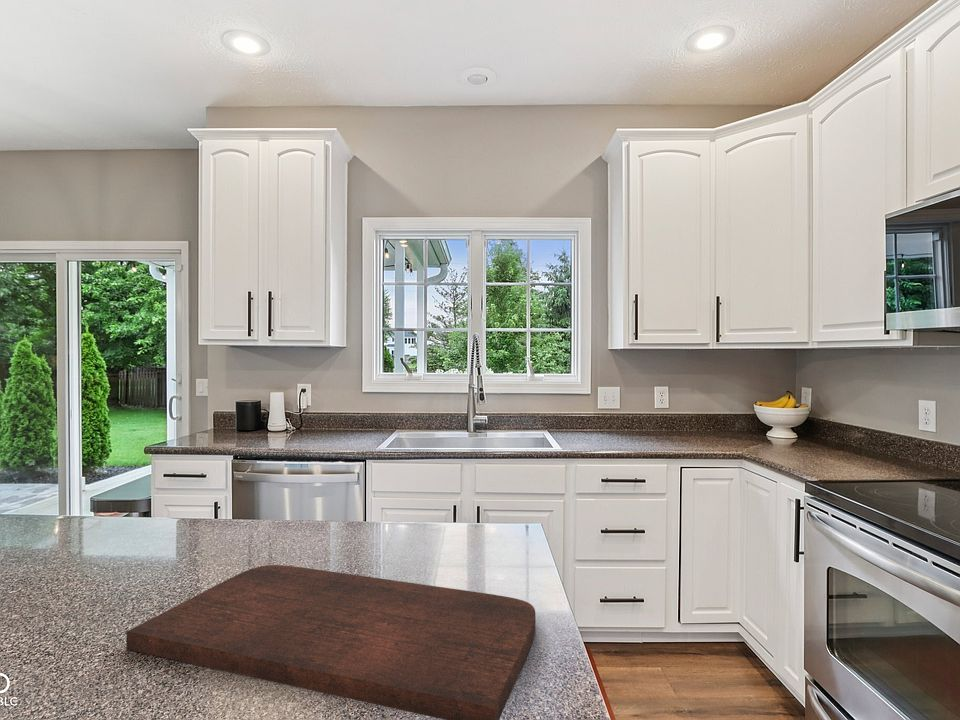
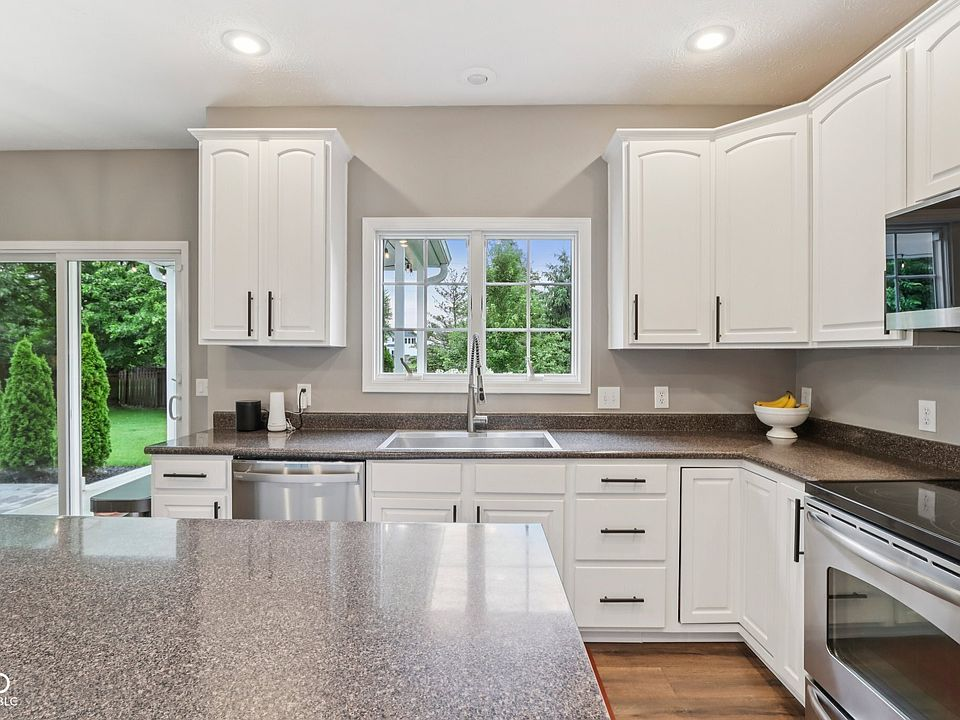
- cutting board (347, 623)
